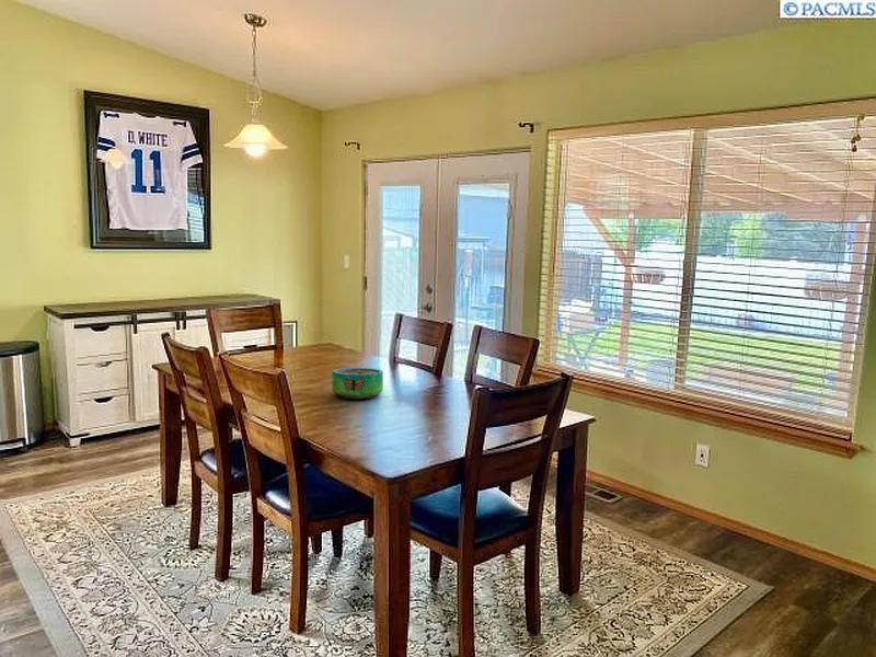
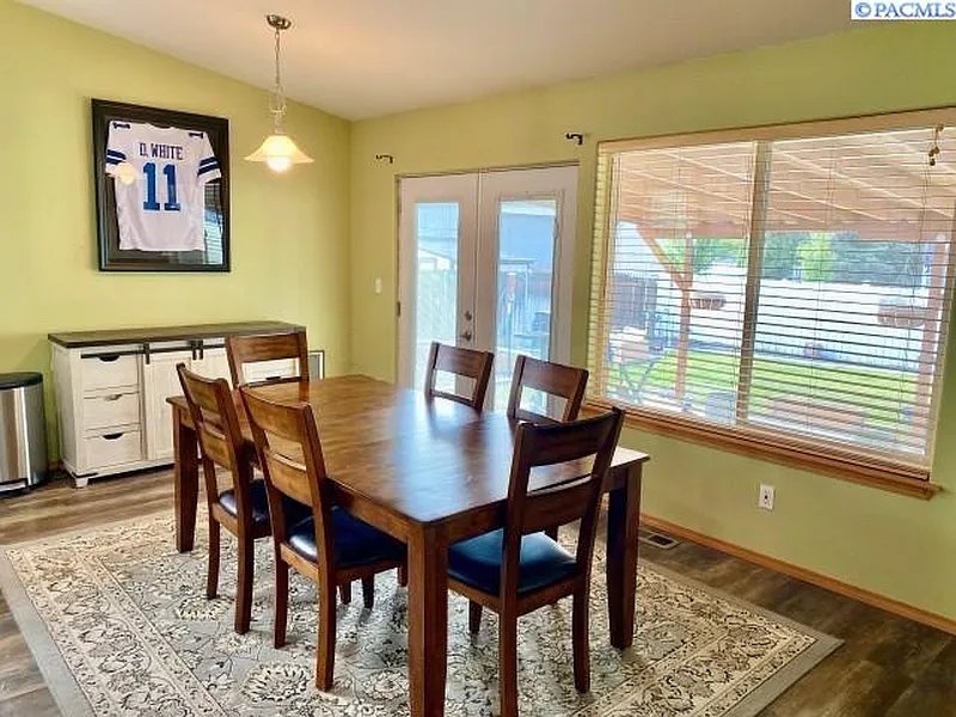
- decorative bowl (357, 382)
